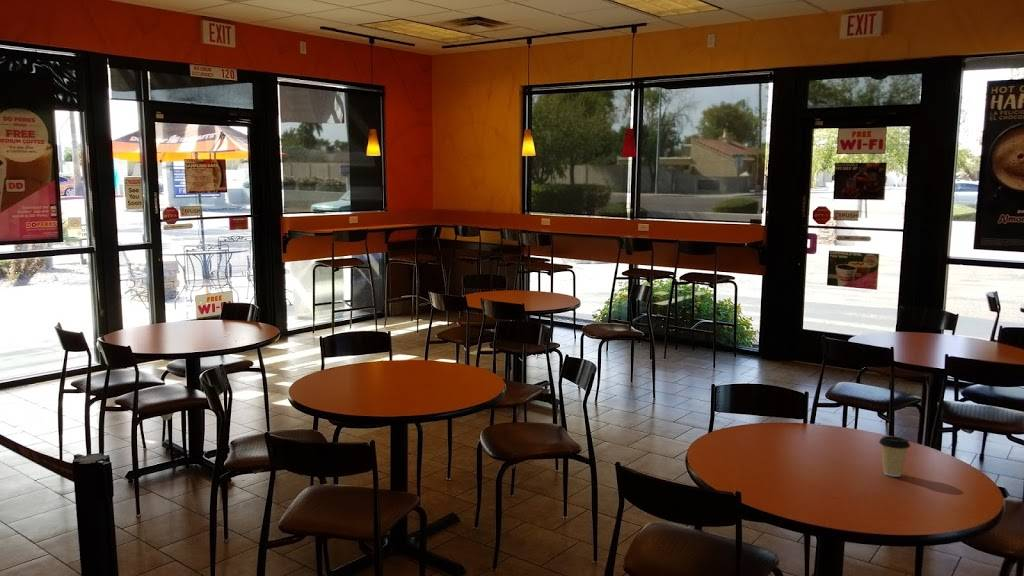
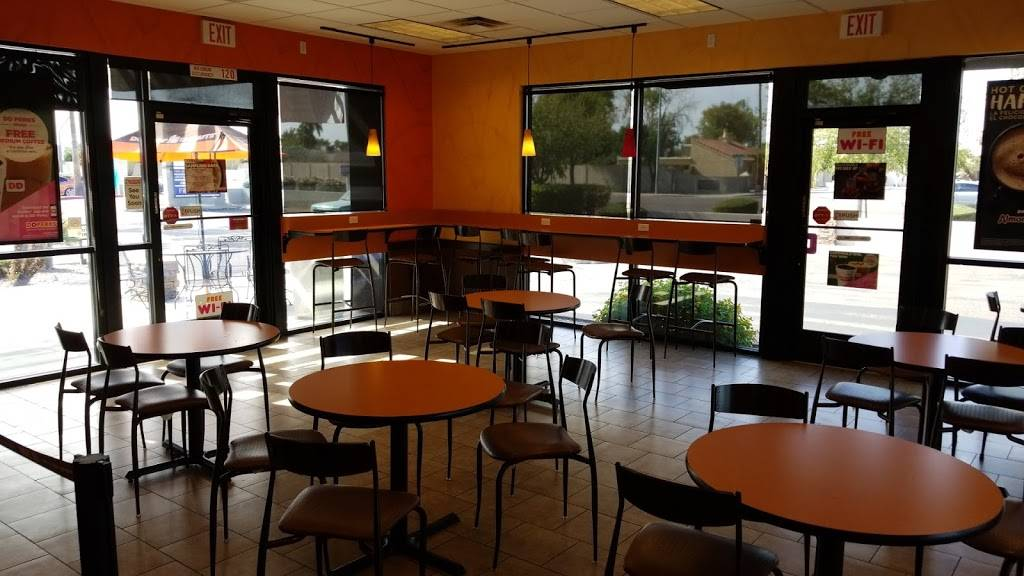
- coffee cup (893, 456)
